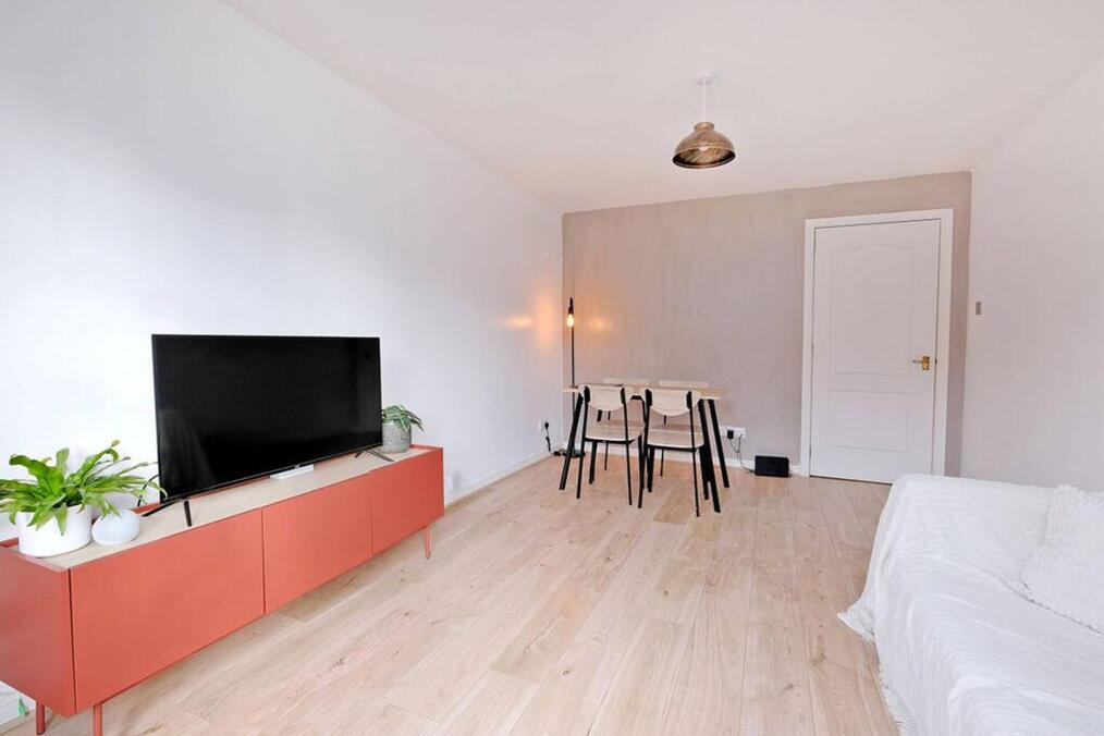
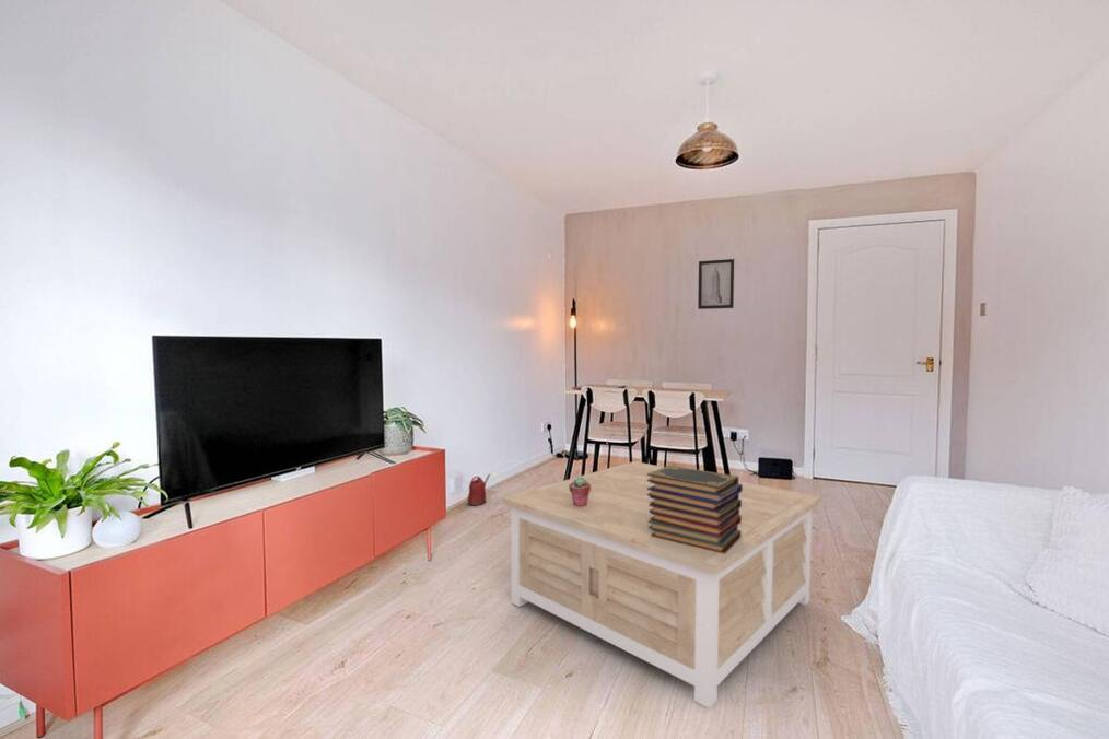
+ watering can (479, 486)
+ wall art (715, 284)
+ coffee table (662, 549)
+ book stack (693, 505)
+ potted succulent (580, 490)
